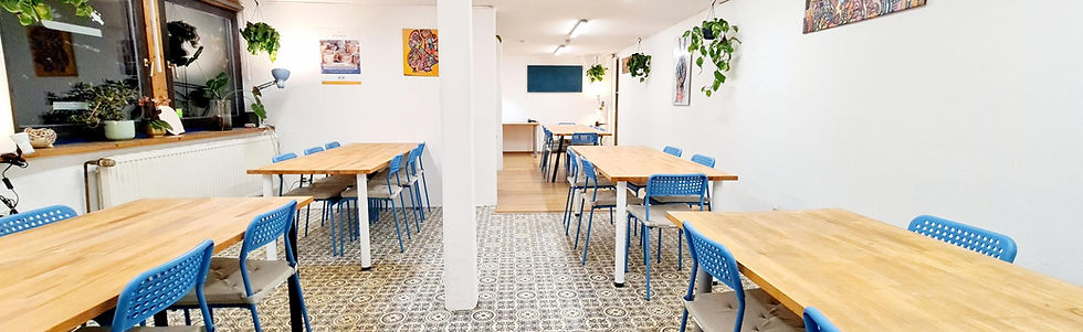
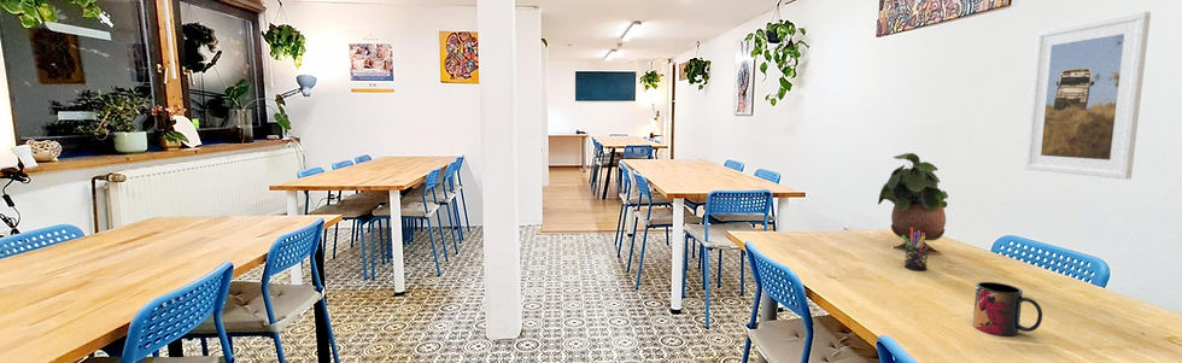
+ mug (1007, 310)
+ pen holder (913, 248)
+ potted plant (912, 201)
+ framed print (1079, 99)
